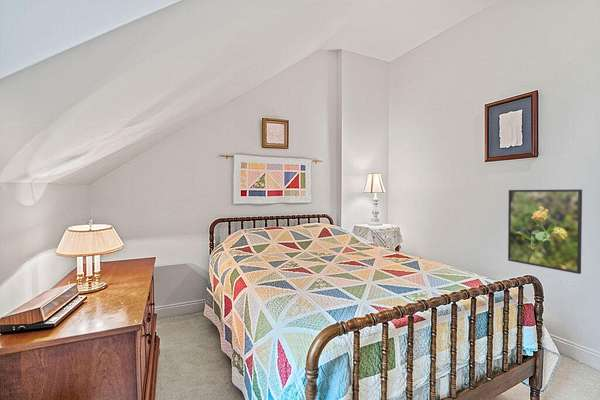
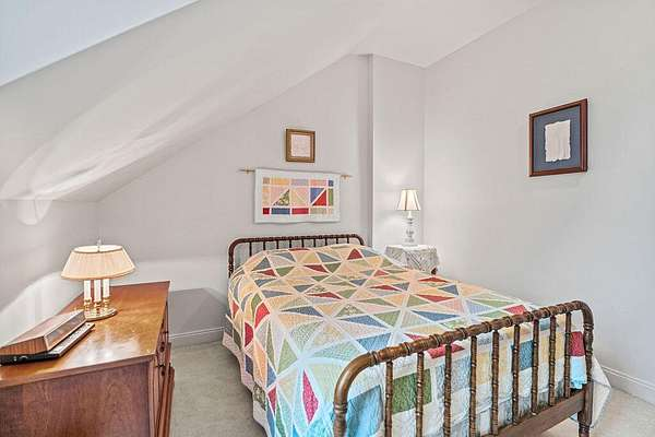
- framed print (541, 228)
